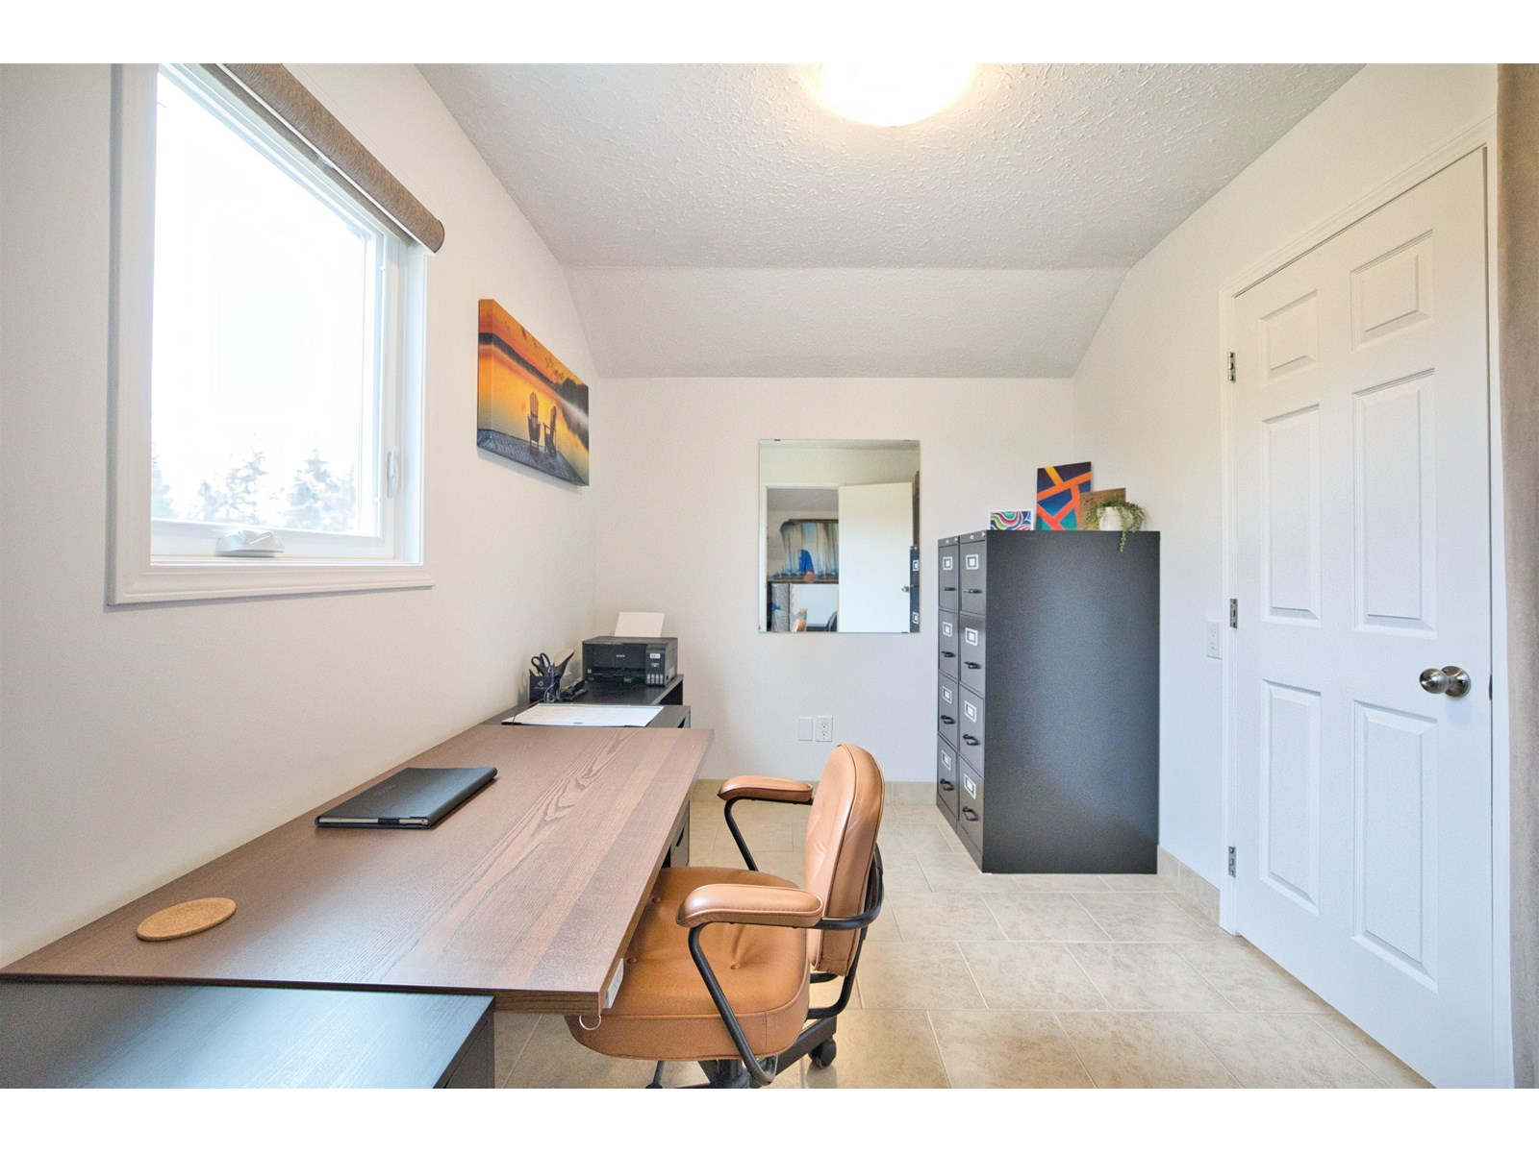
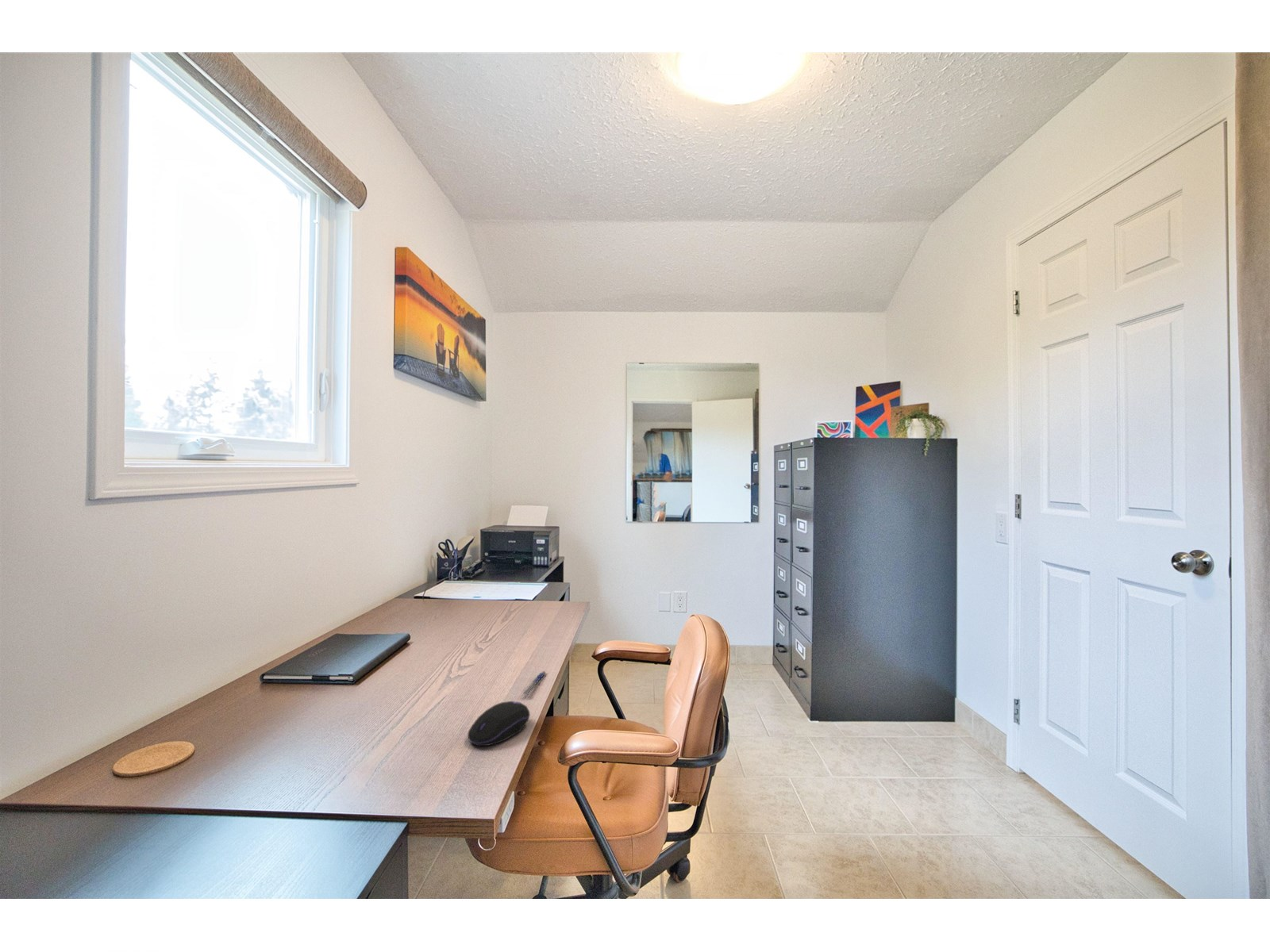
+ pen (534, 682)
+ computer mouse (499, 720)
